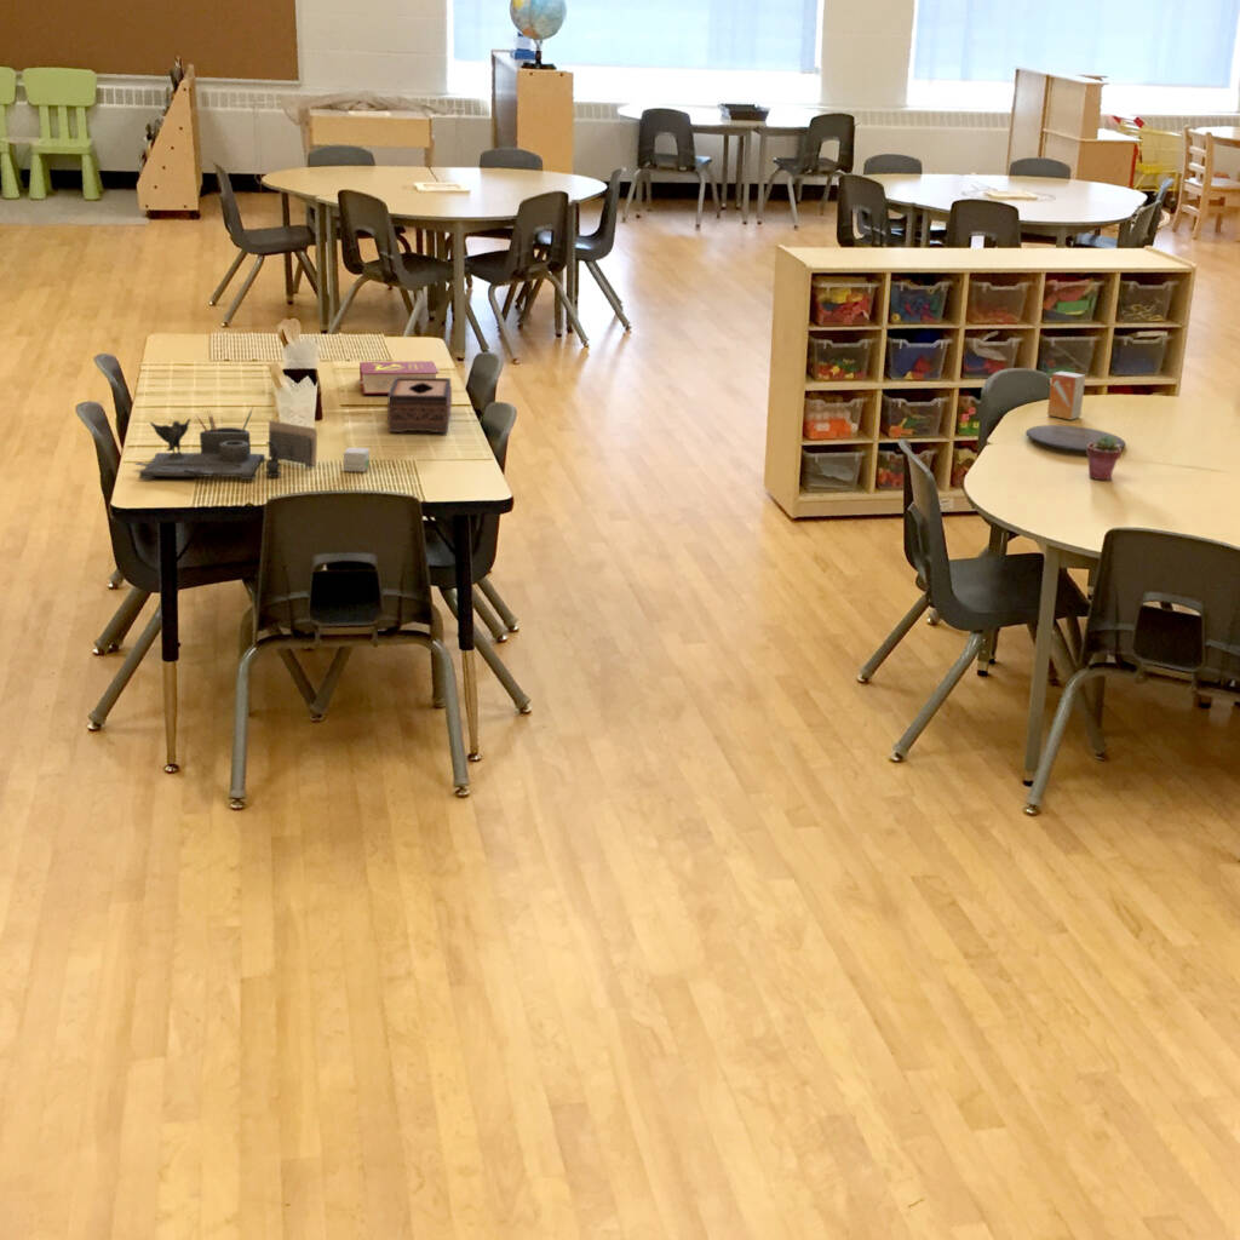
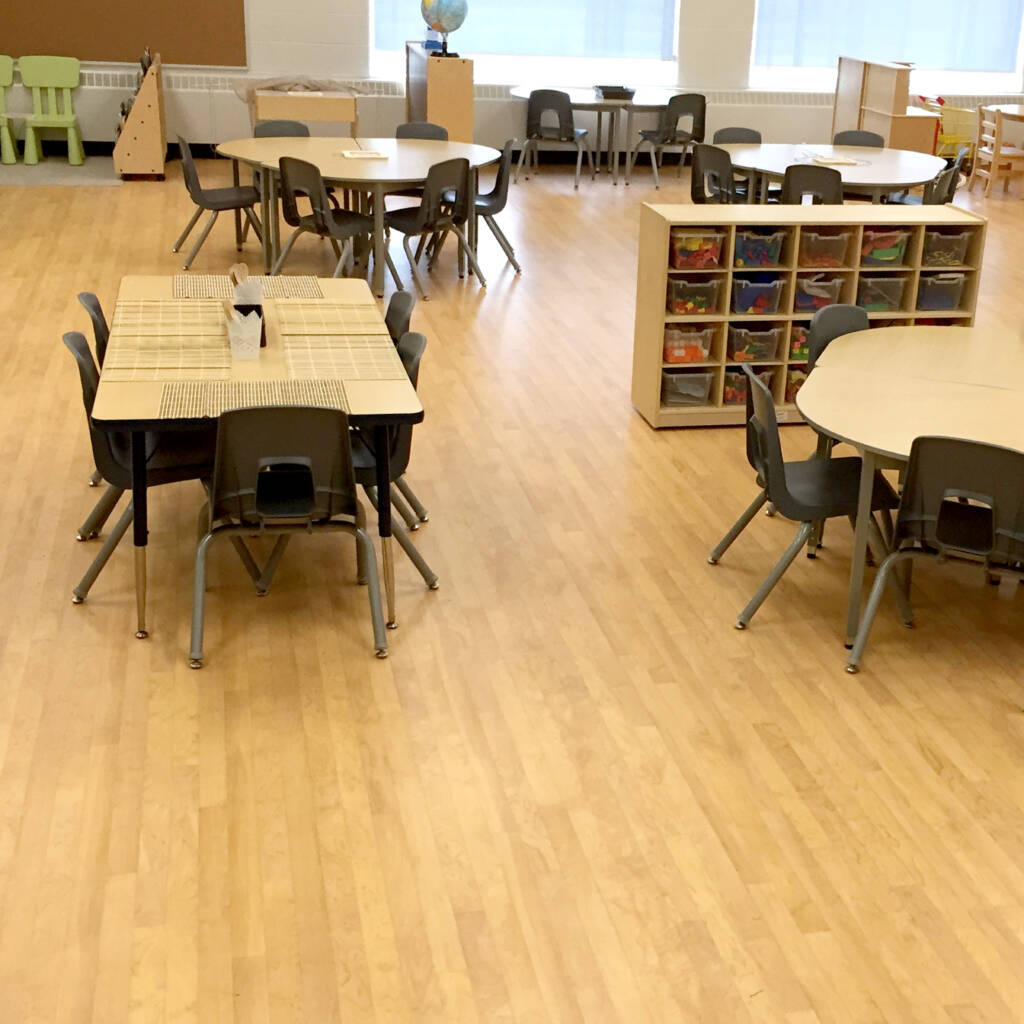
- small box (1066, 395)
- potted succulent (1103, 455)
- plate (1074, 438)
- desk organizer (228, 441)
- book (398, 377)
- small box (356, 459)
- tissue box (420, 403)
